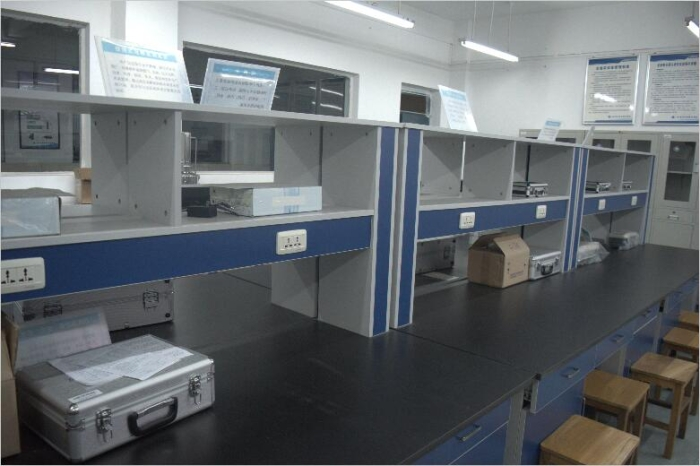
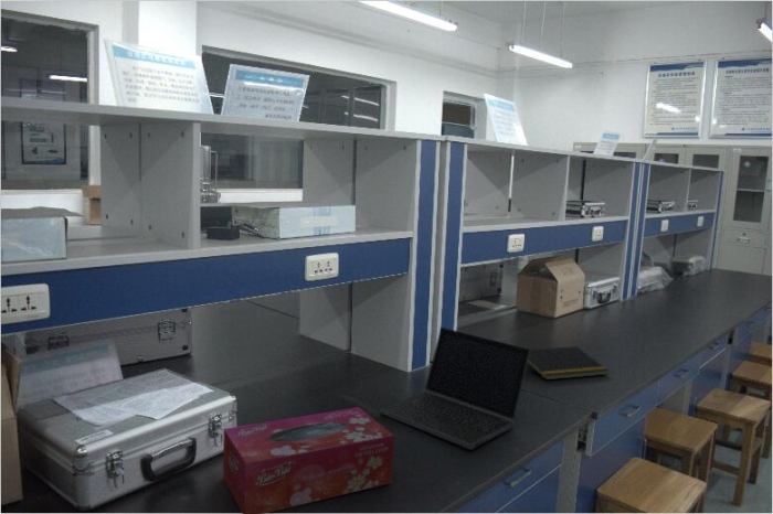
+ laptop computer (454, 381)
+ notepad (562, 362)
+ tissue box (308, 456)
